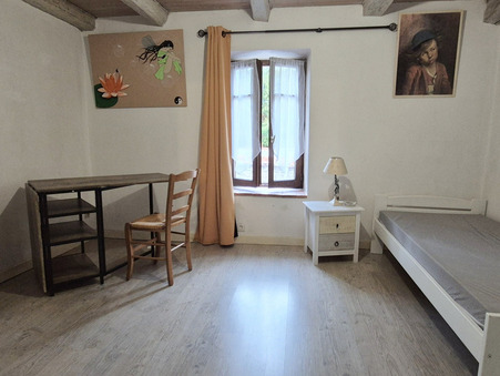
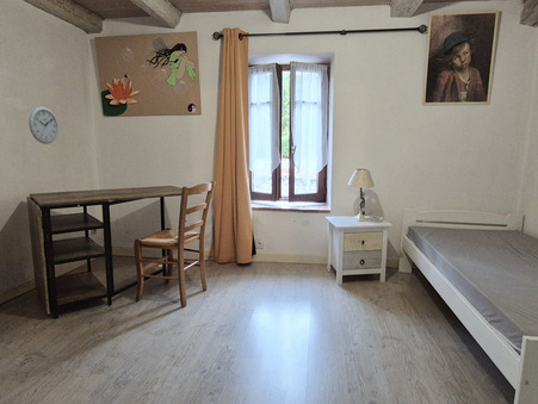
+ wall clock (44, 125)
